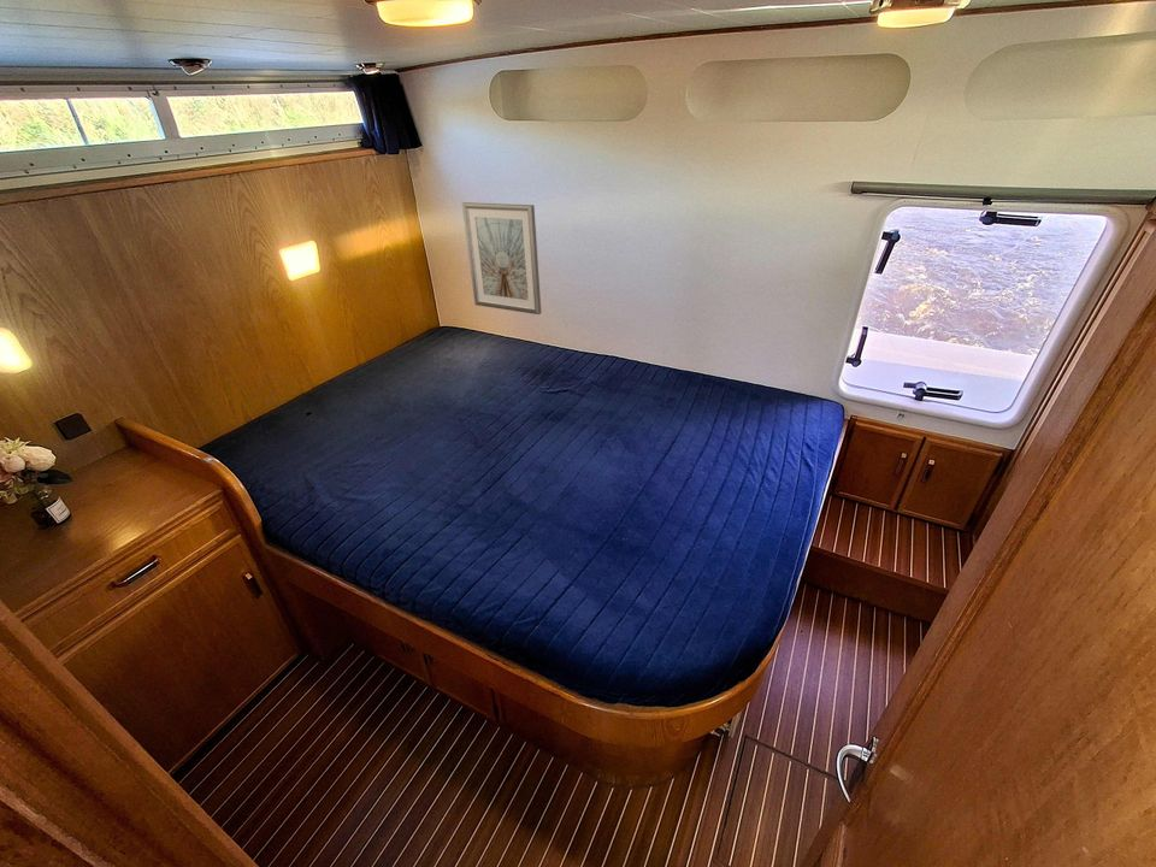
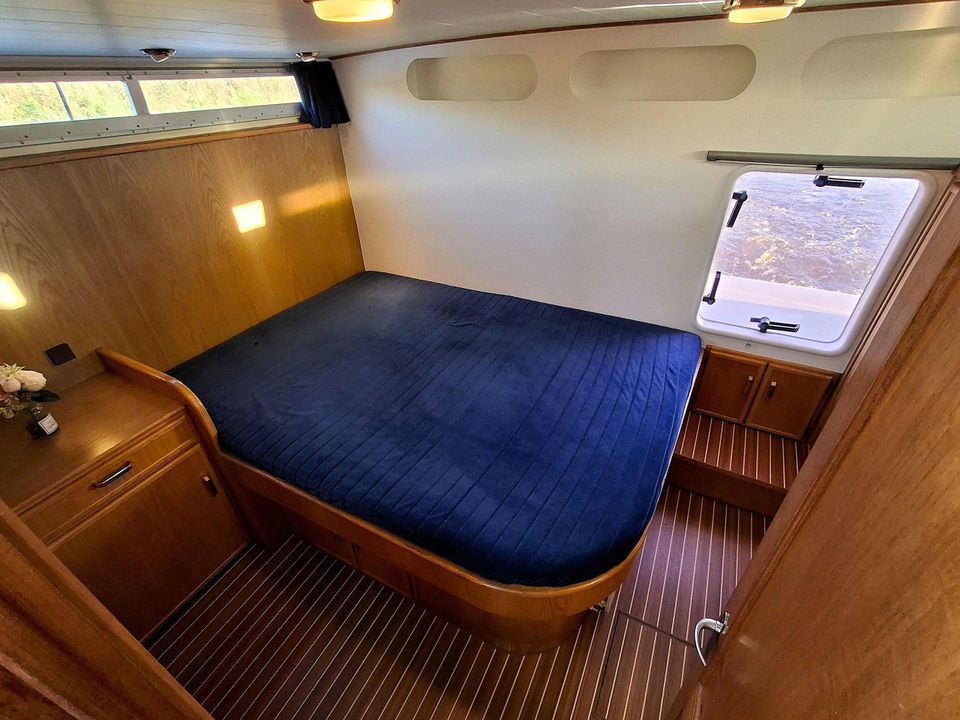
- picture frame (501, 259)
